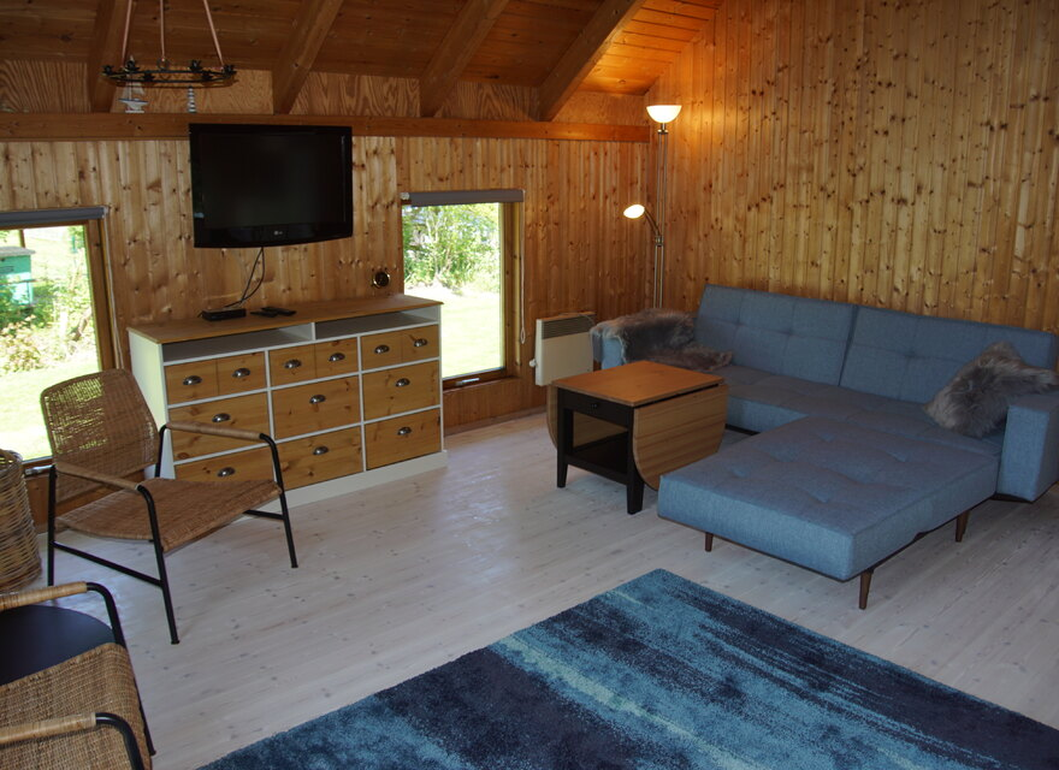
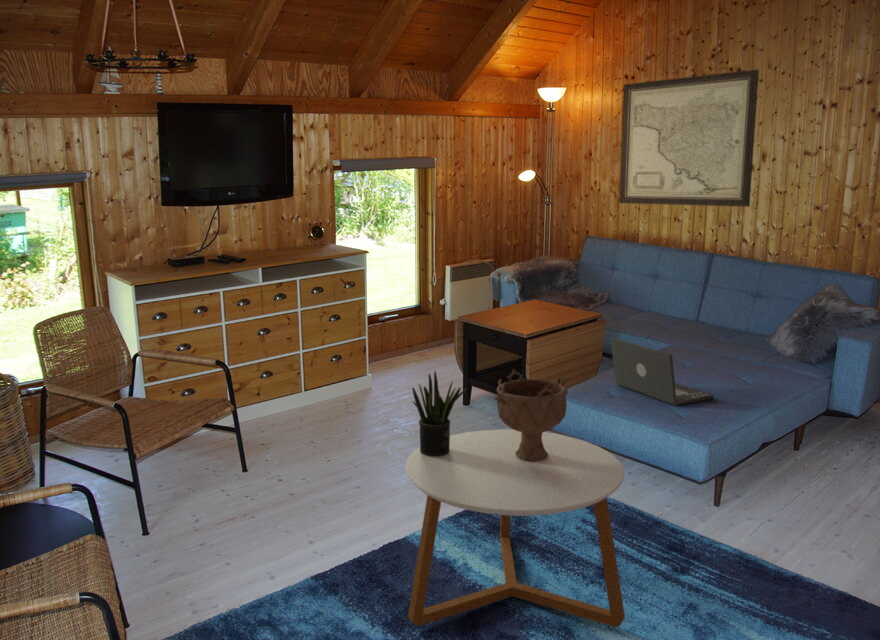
+ wall art (683, 142)
+ decorative bowl (530, 415)
+ coffee table (509, 528)
+ laptop (660, 367)
+ potted plant (438, 412)
